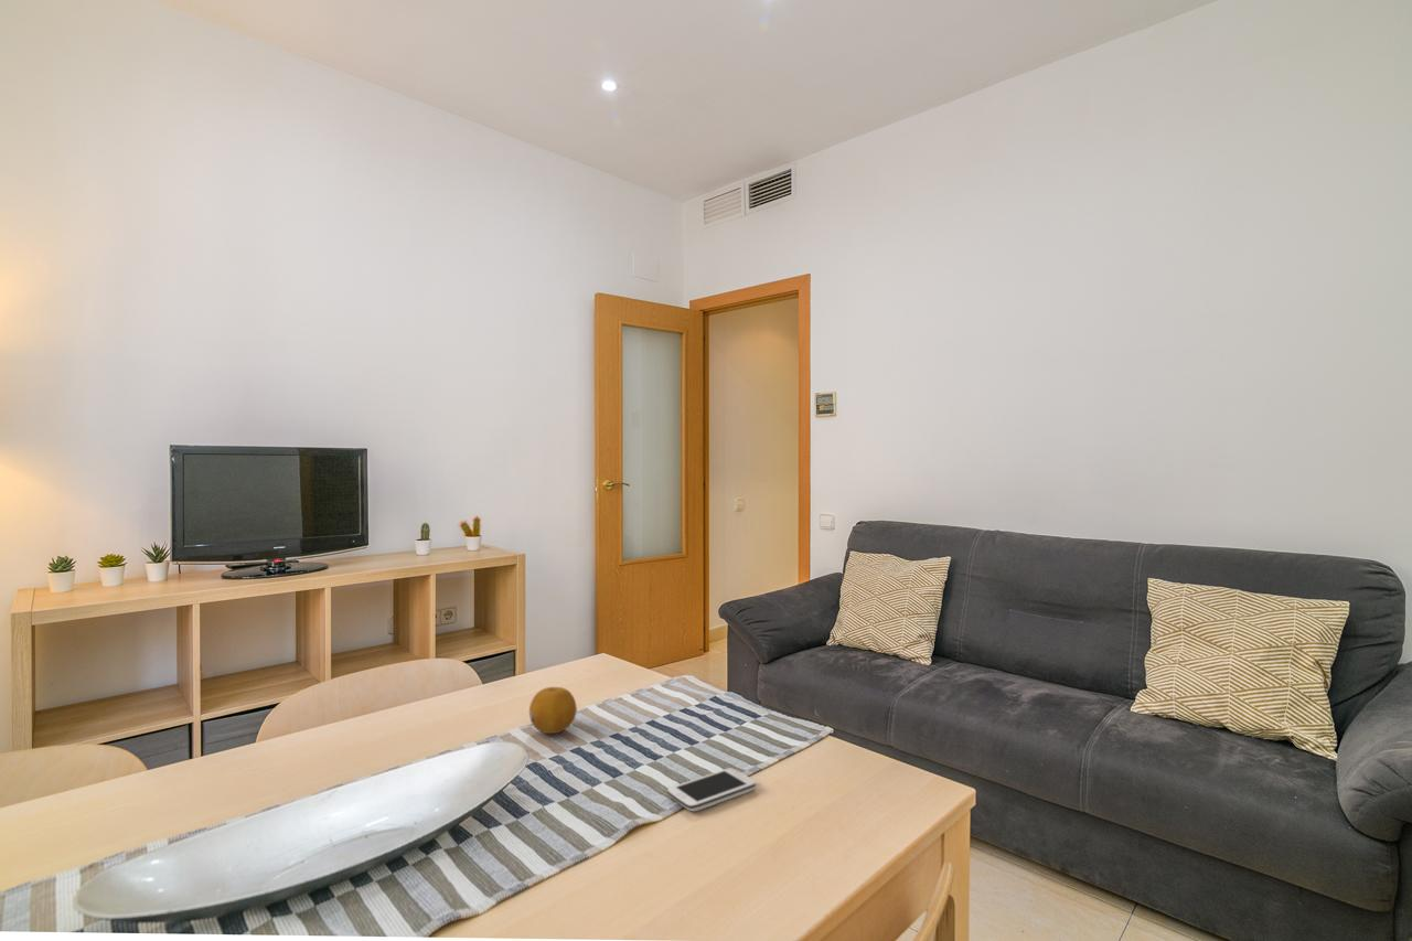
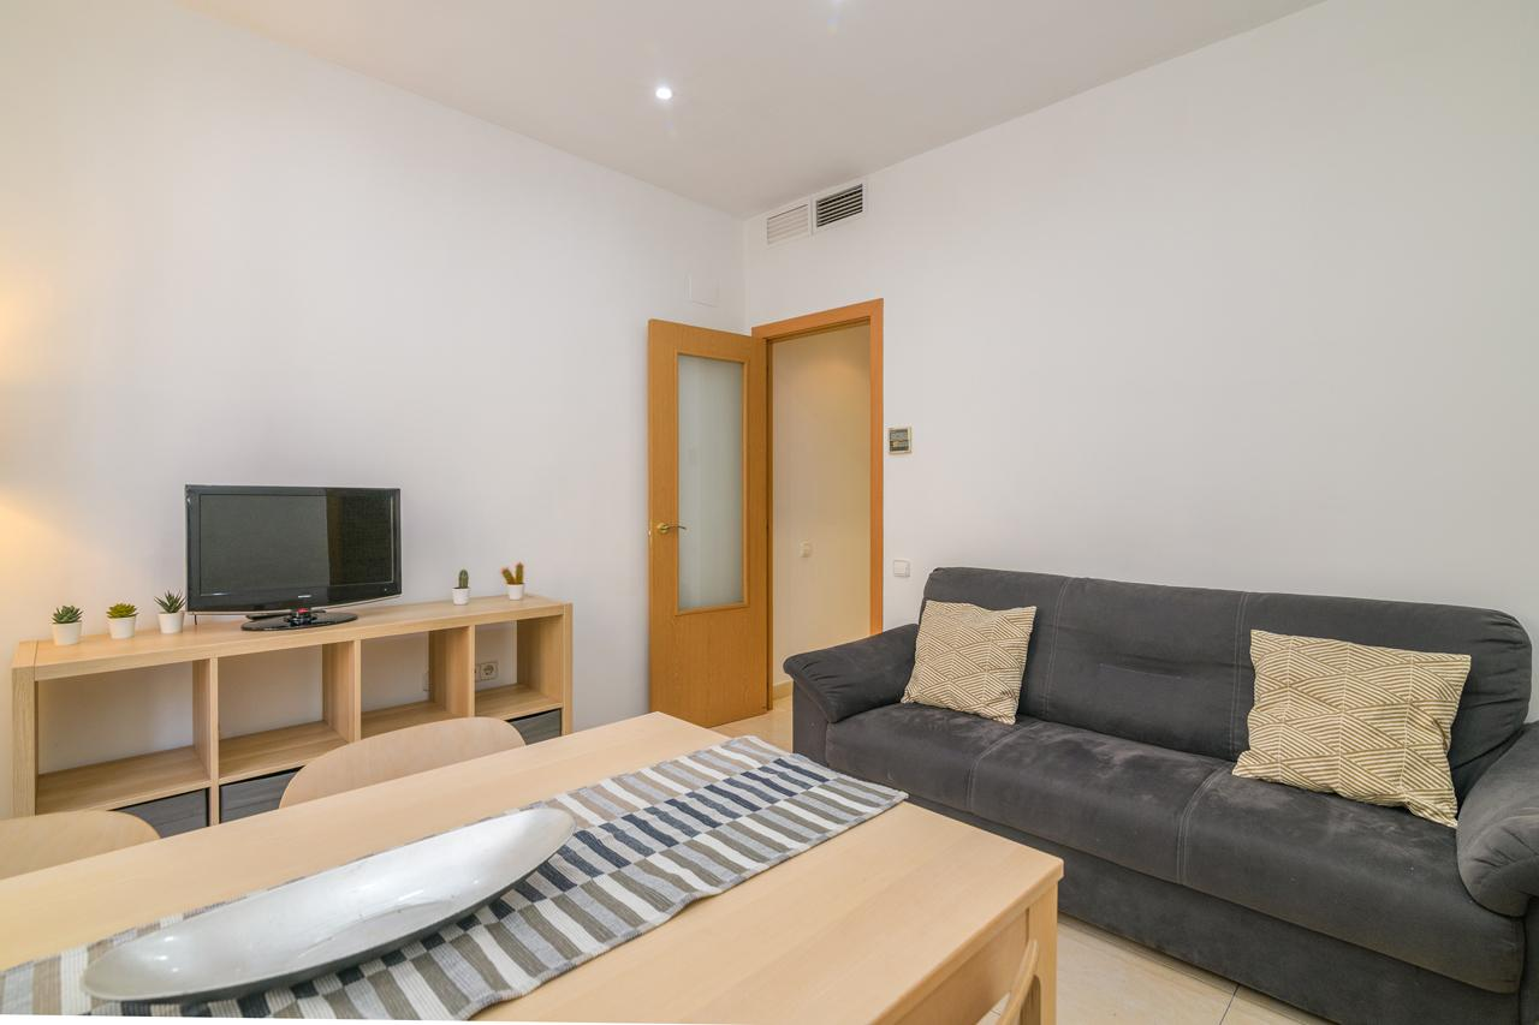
- fruit (553, 709)
- smartphone (712, 789)
